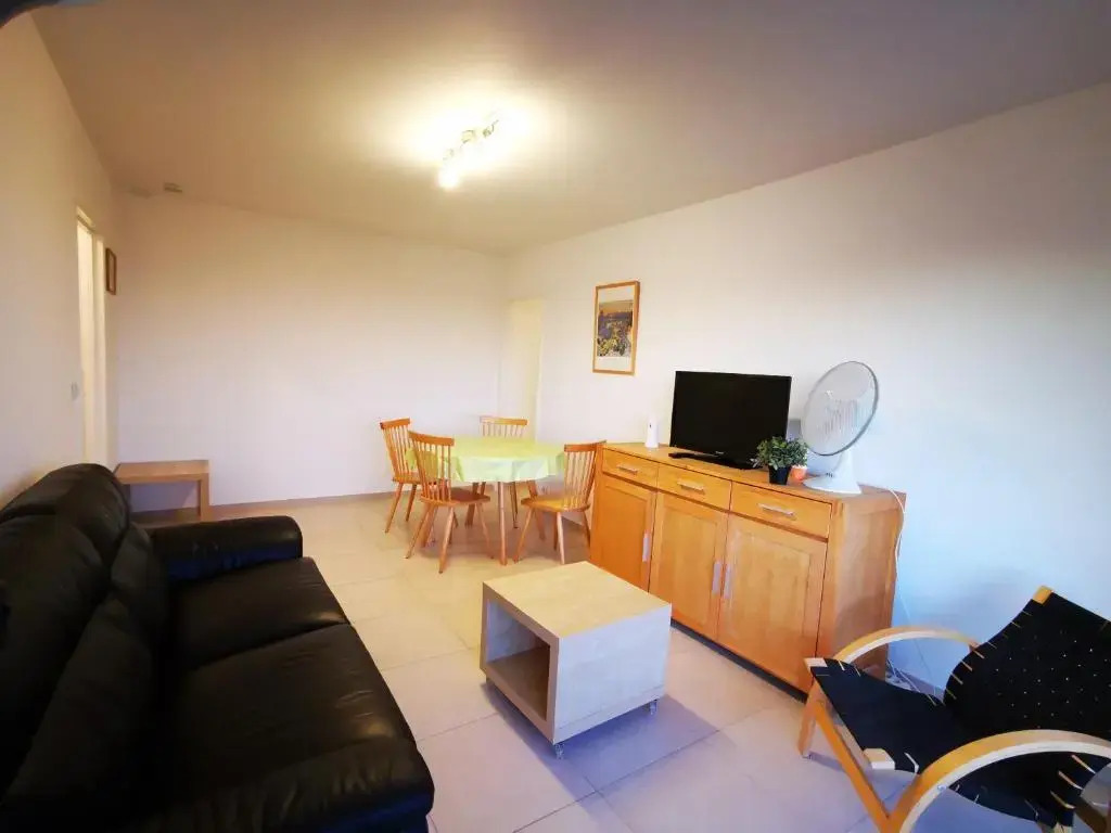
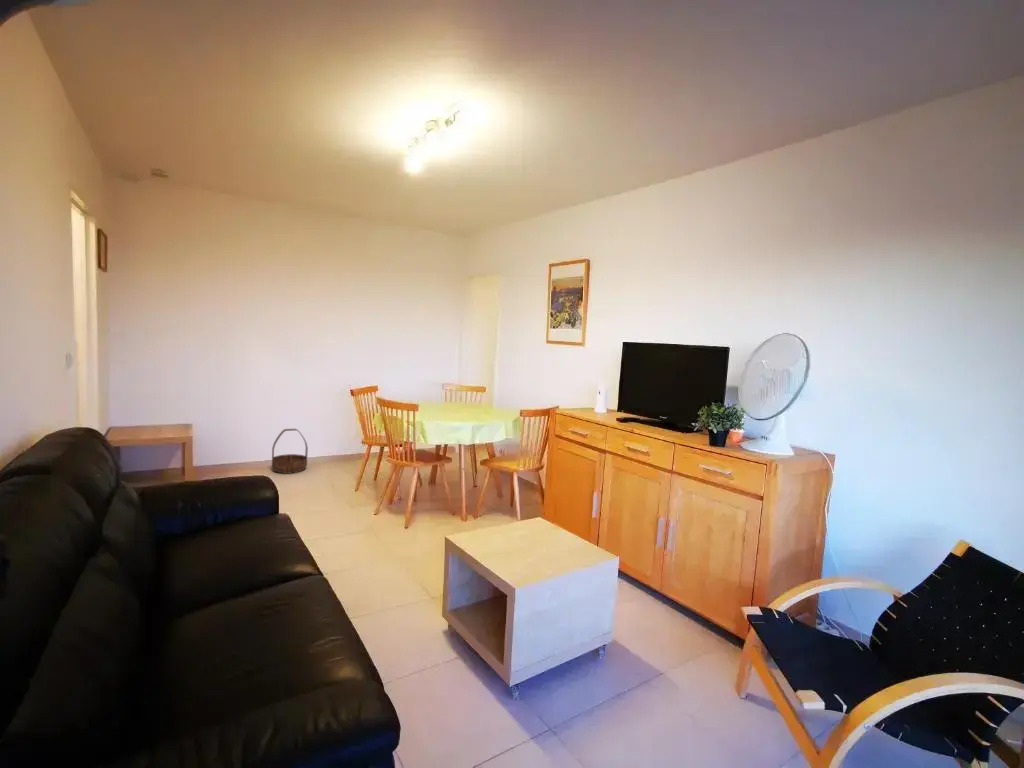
+ basket (290, 454)
